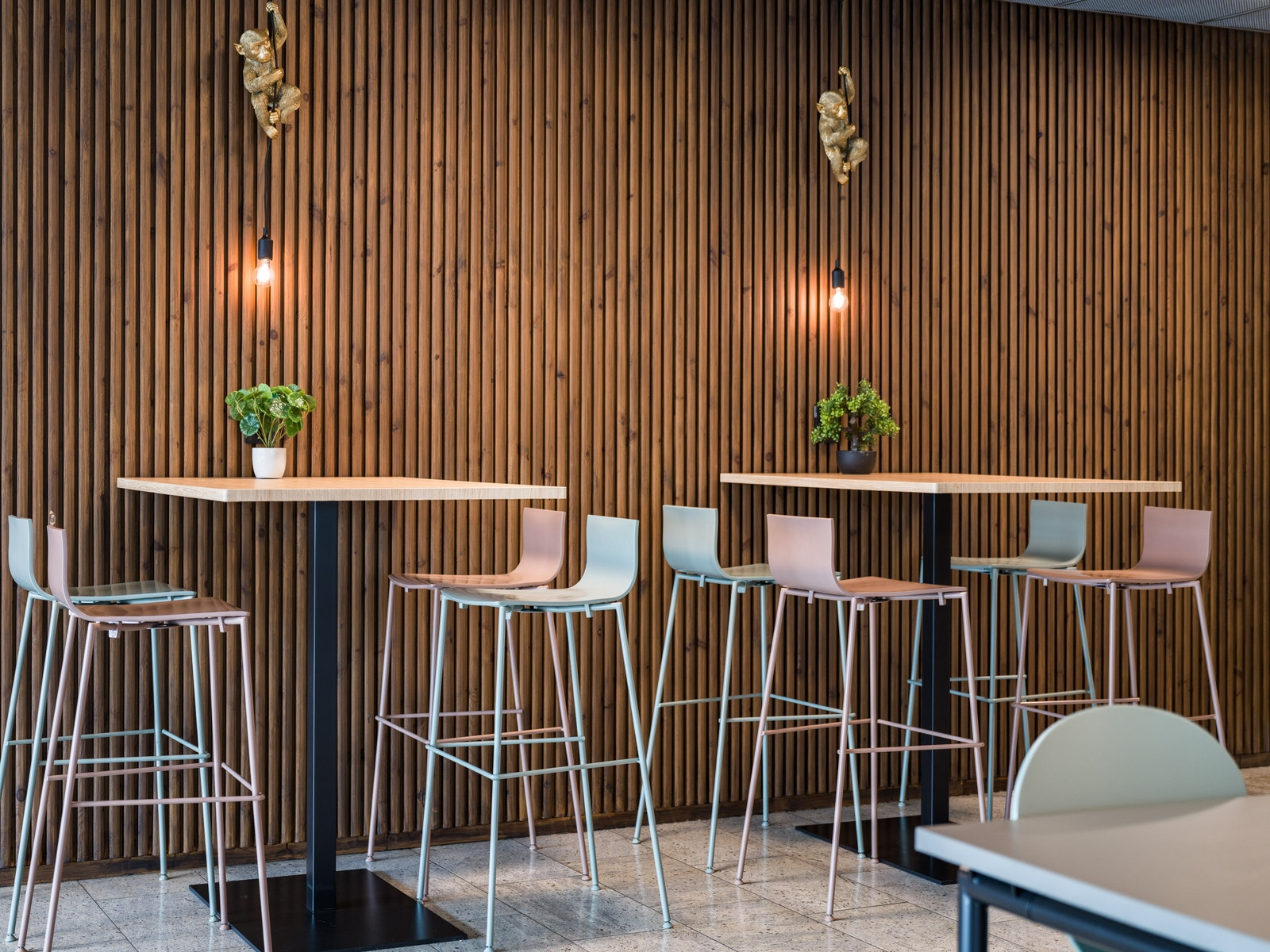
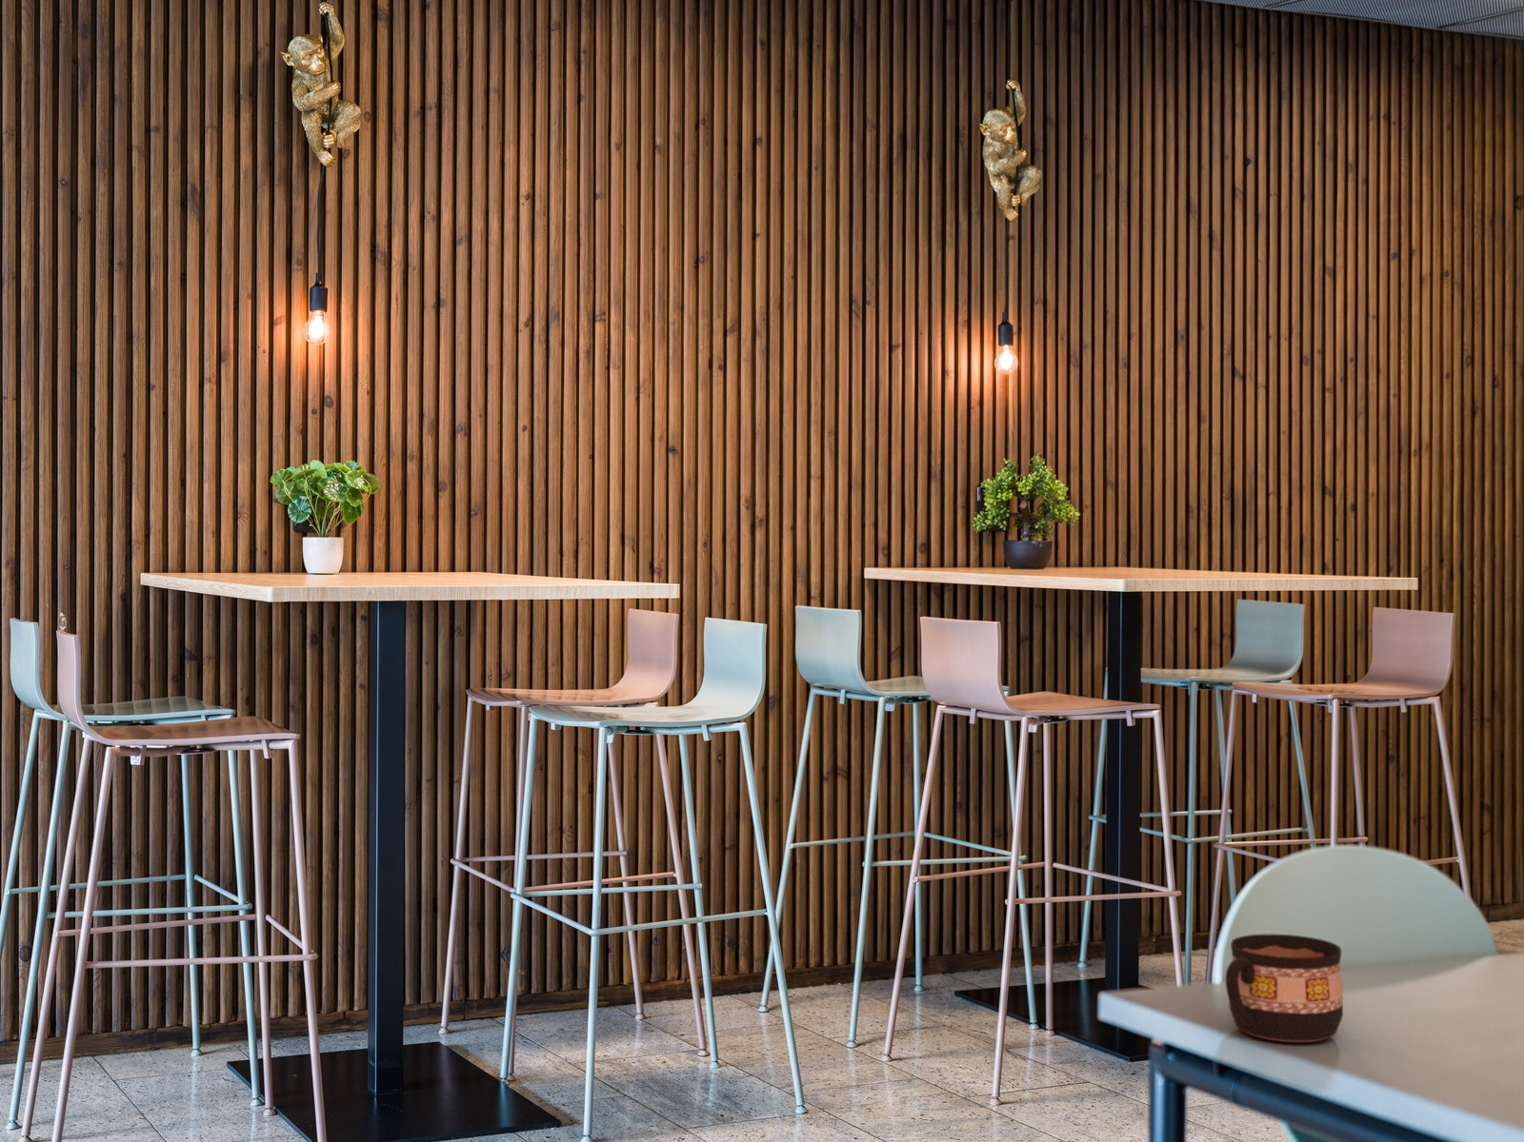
+ cup (1278, 987)
